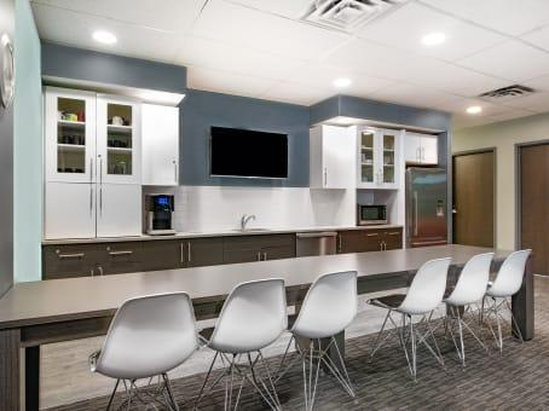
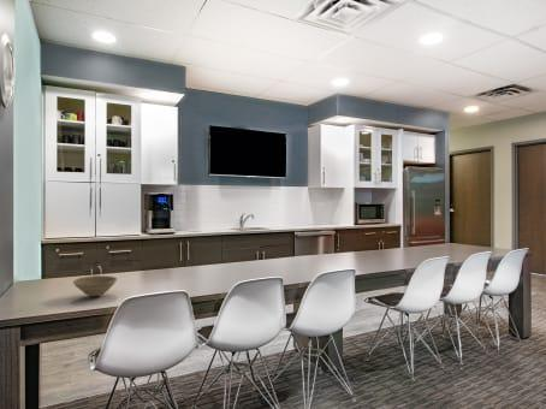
+ bowl (95, 288)
